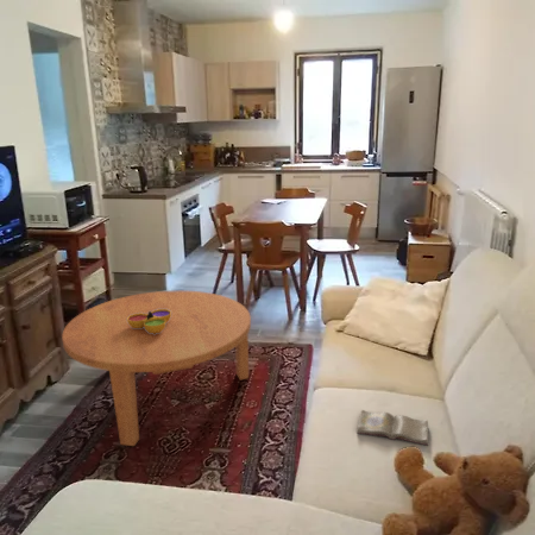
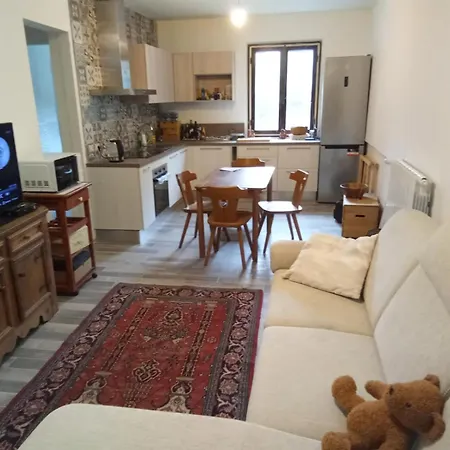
- diary (392, 426)
- decorative bowl (147, 317)
- coffee table (163, 357)
